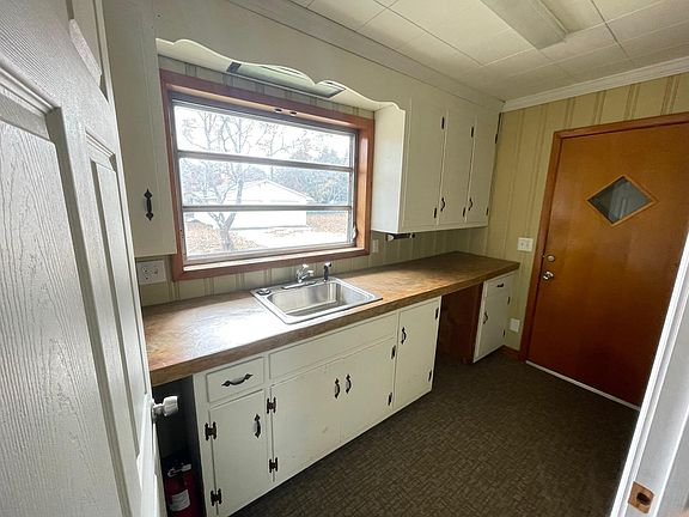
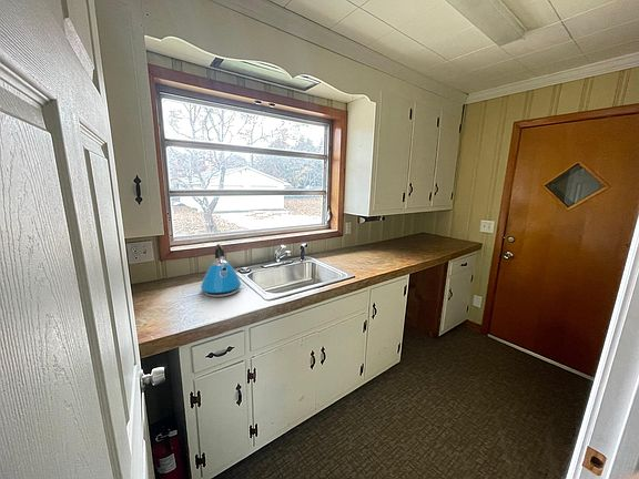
+ kettle (220, 267)
